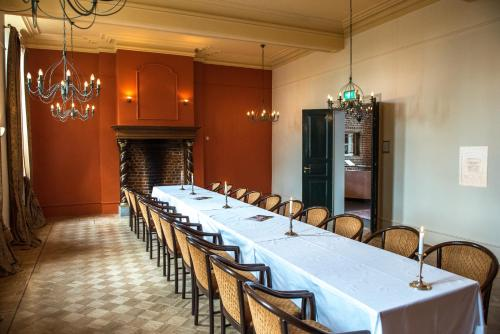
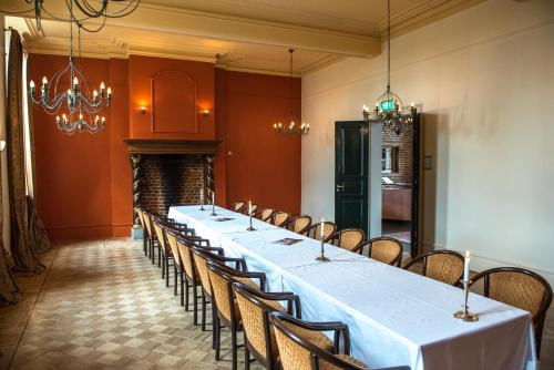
- wall art (473, 166)
